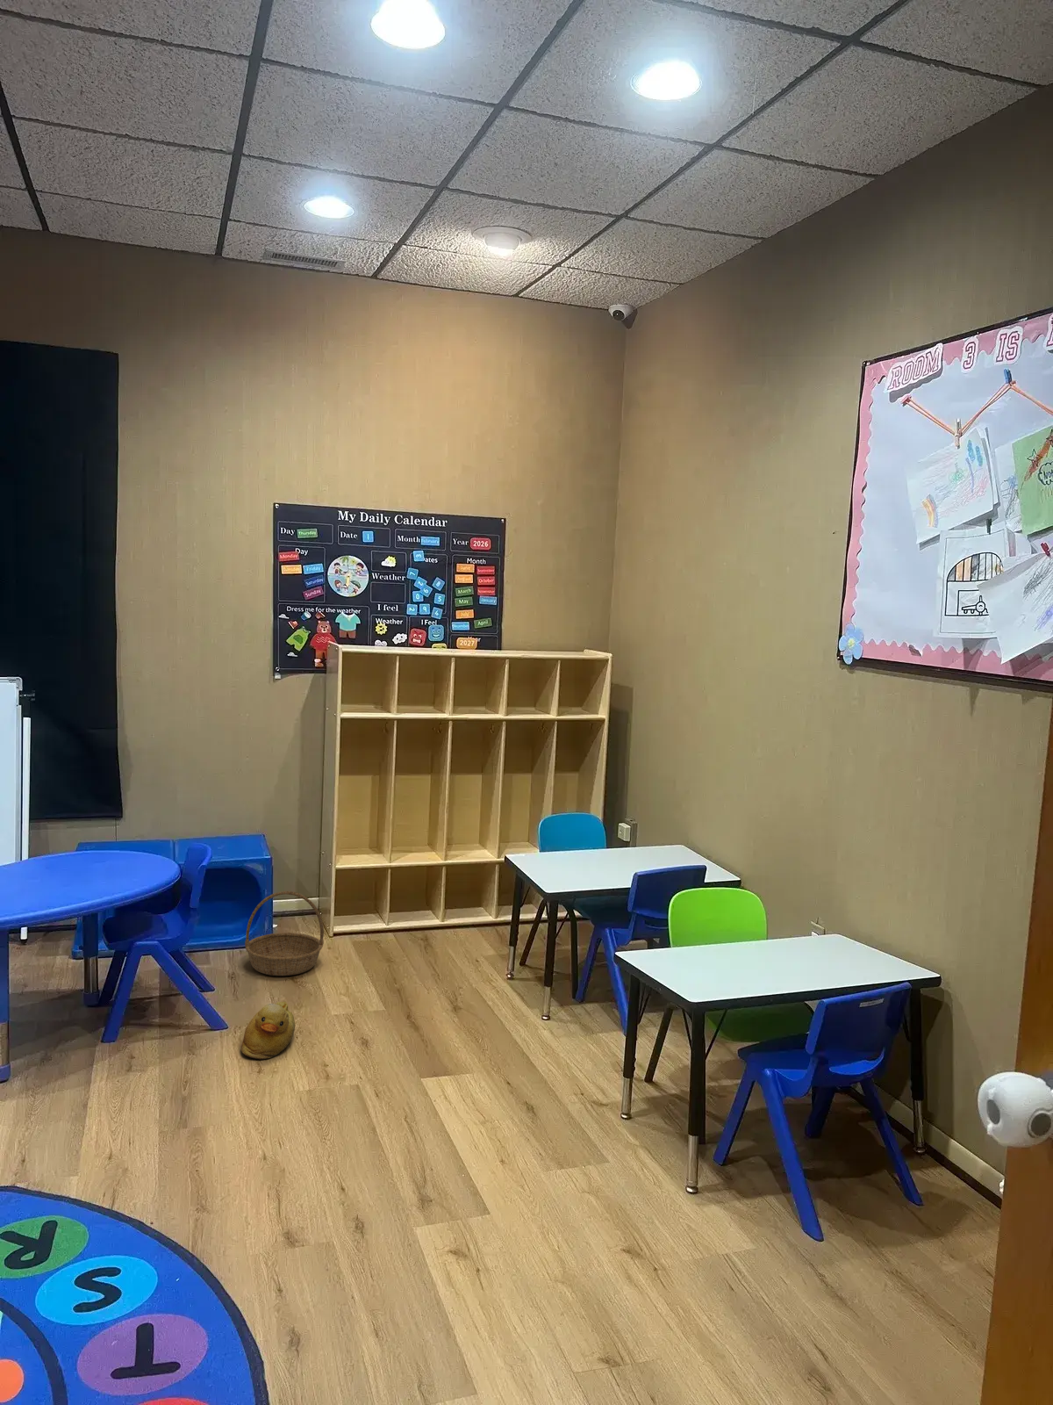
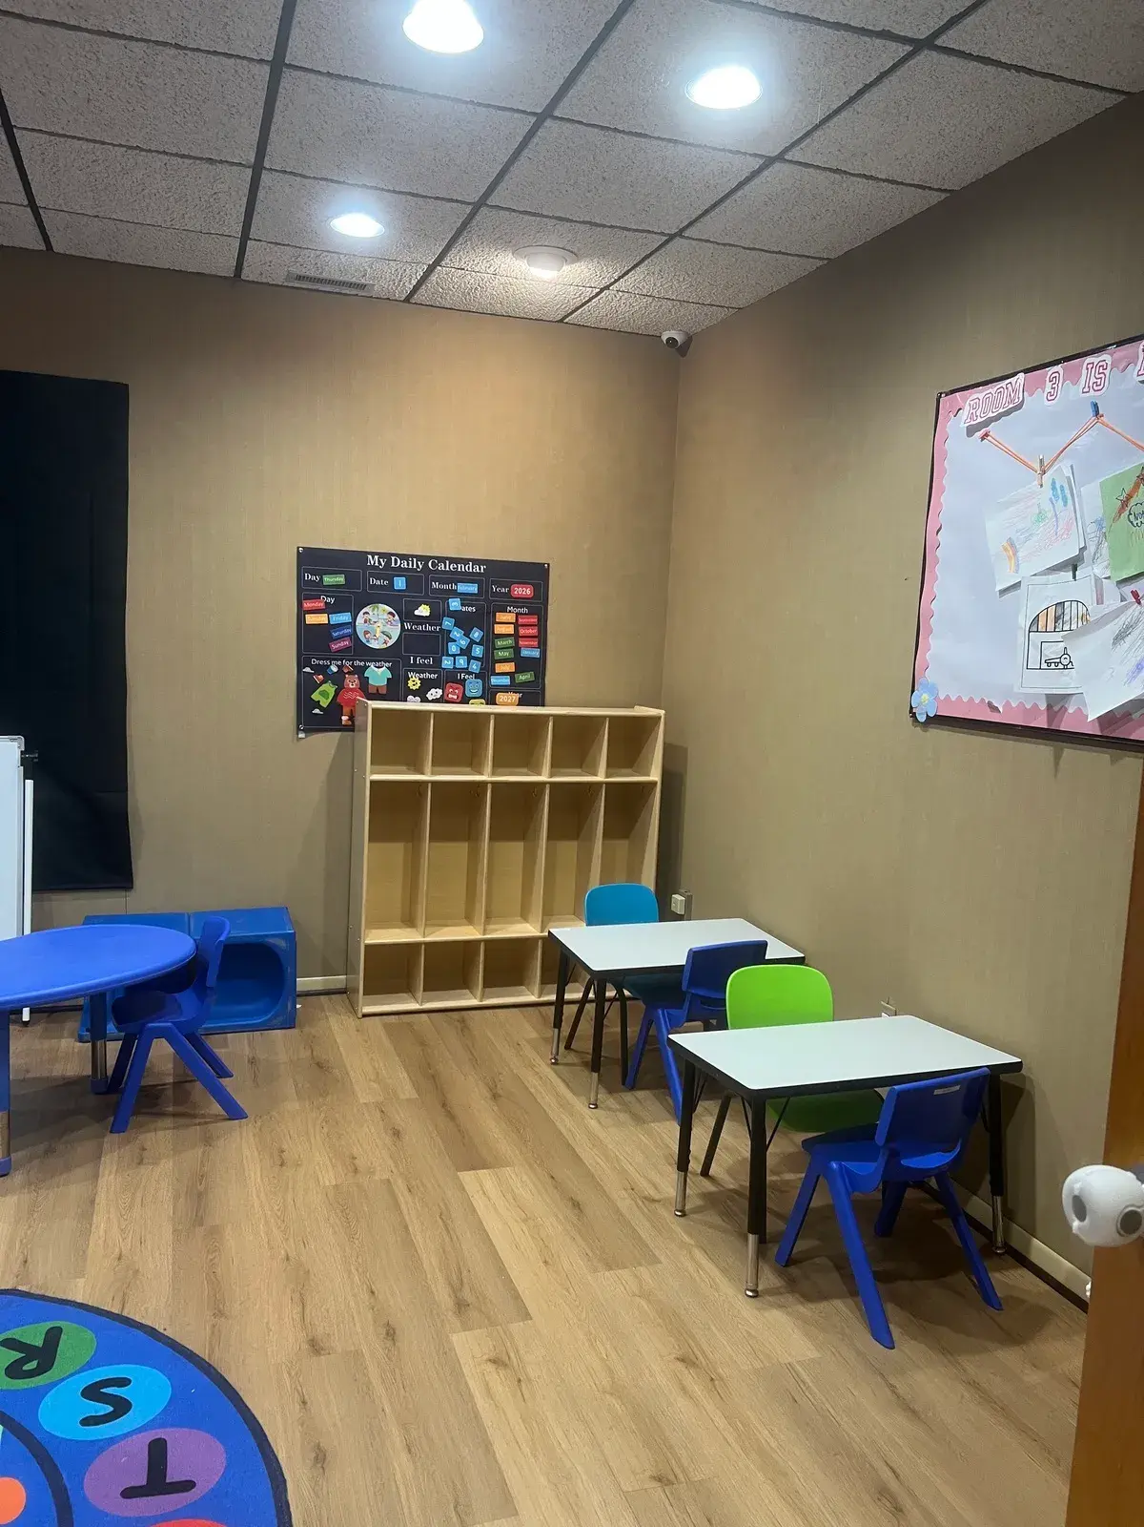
- rubber duck (269, 1019)
- basket (284, 933)
